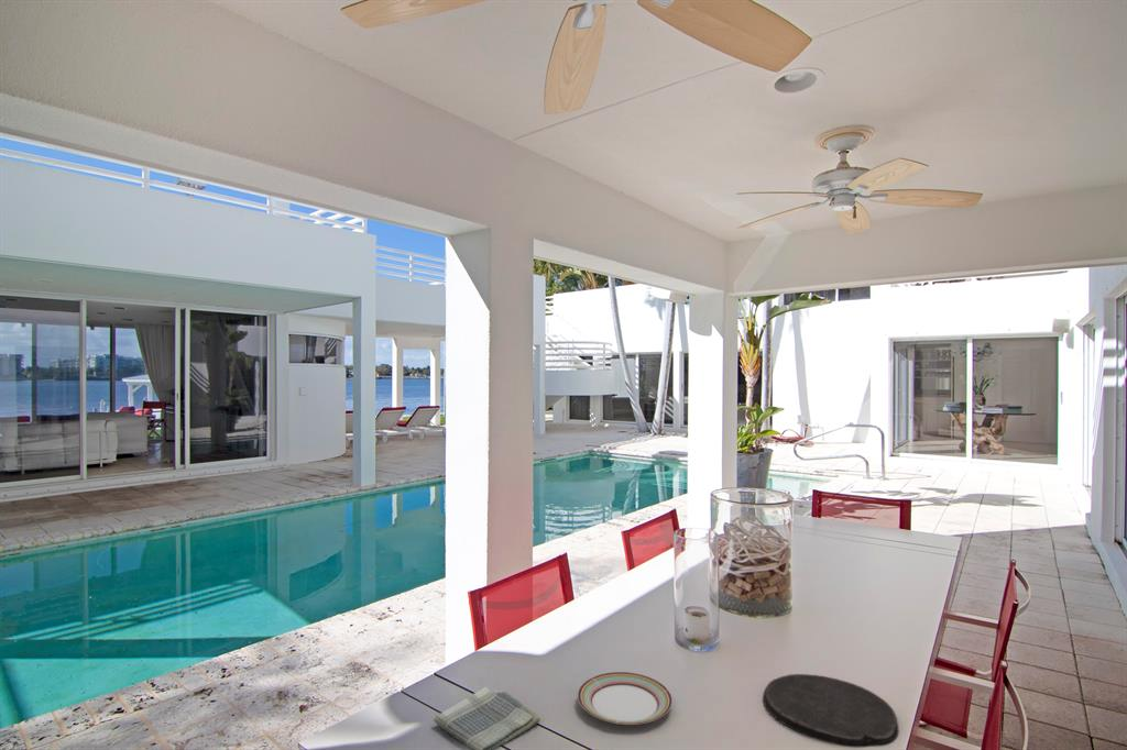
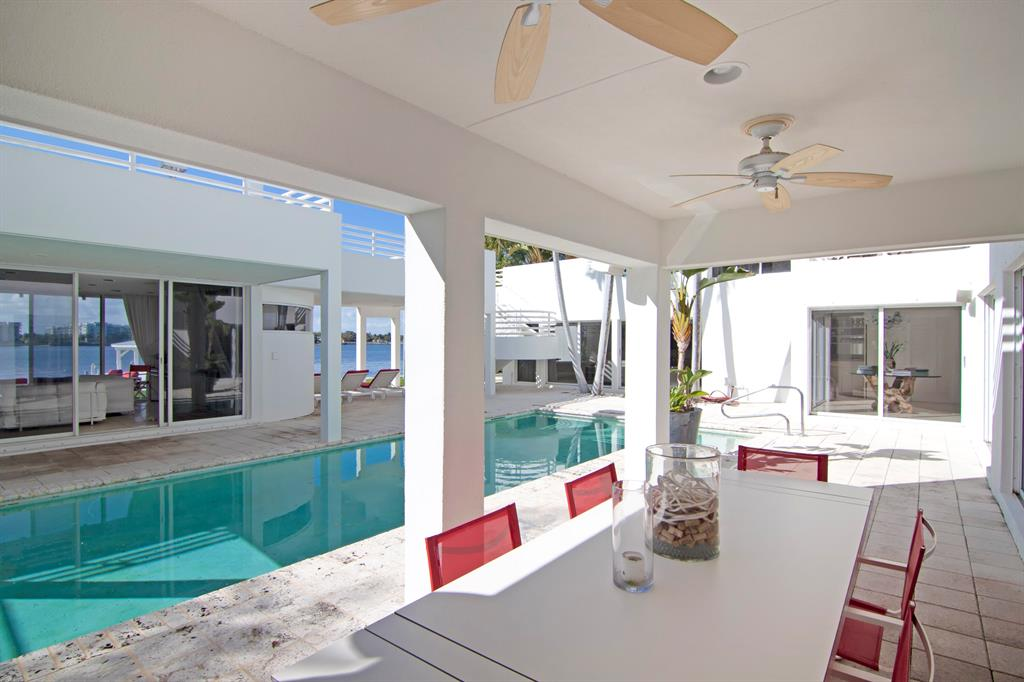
- dish towel (488, 716)
- plate (828, 705)
- plate (624, 699)
